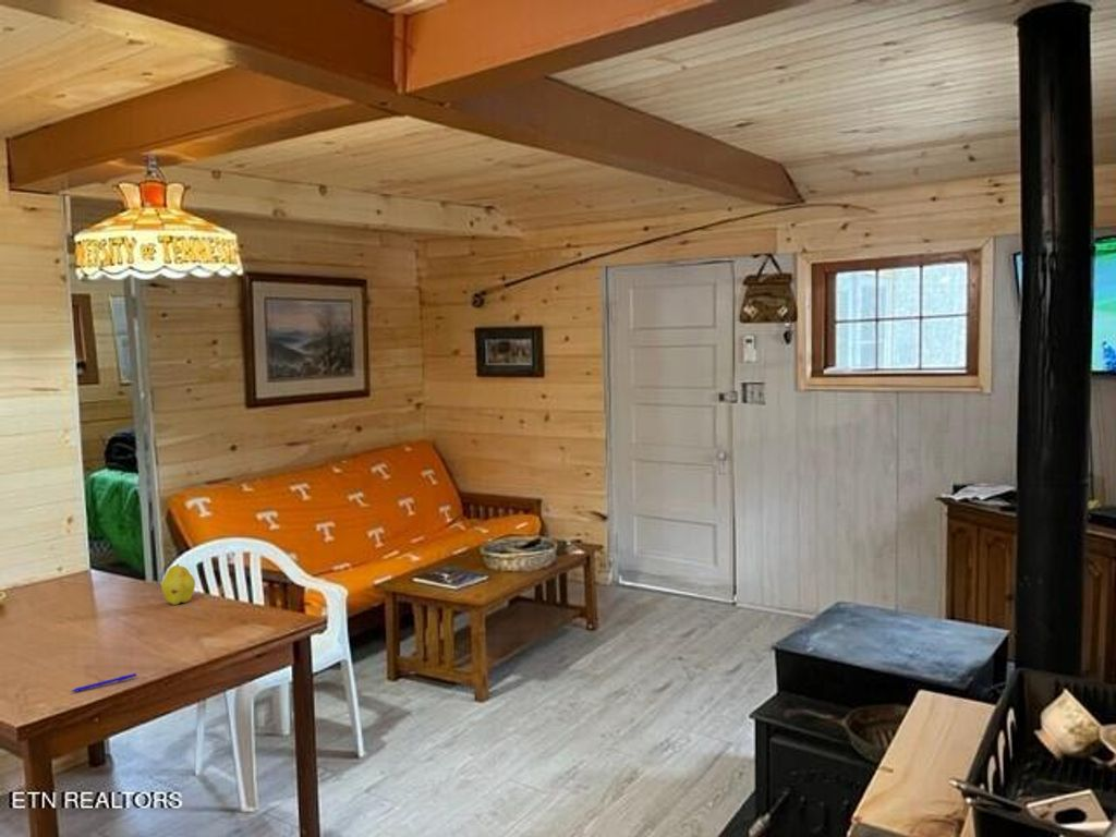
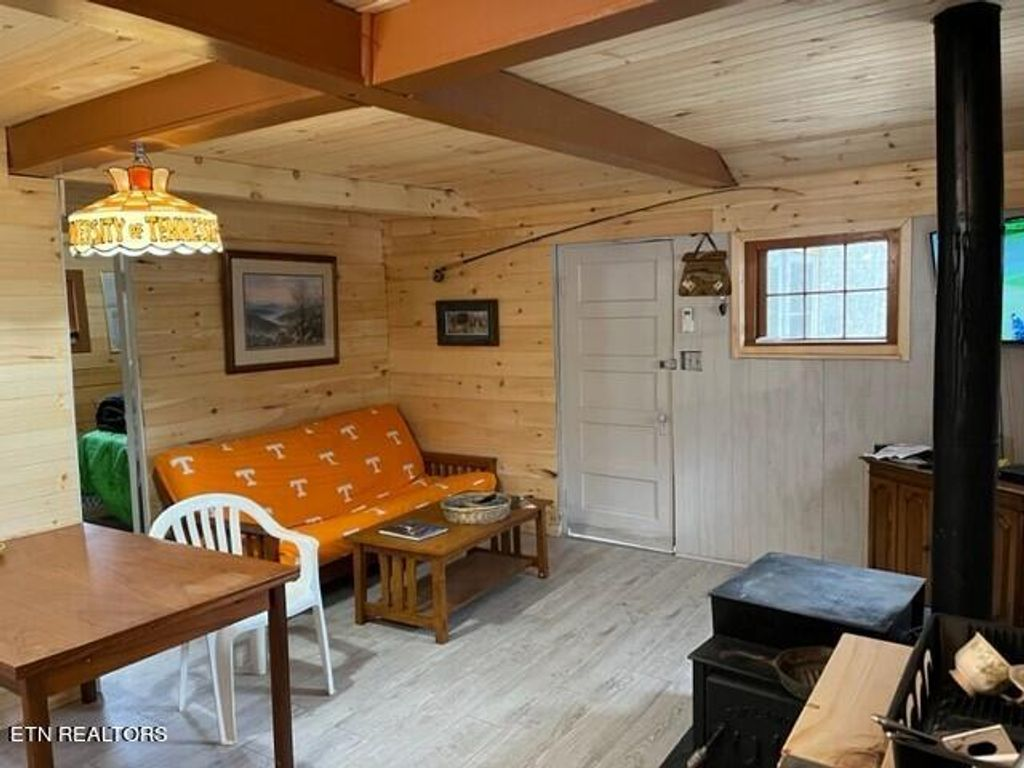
- fruit (178, 583)
- pen (104, 682)
